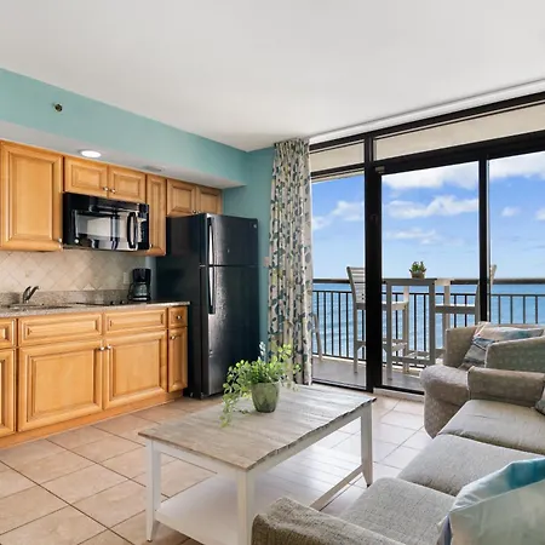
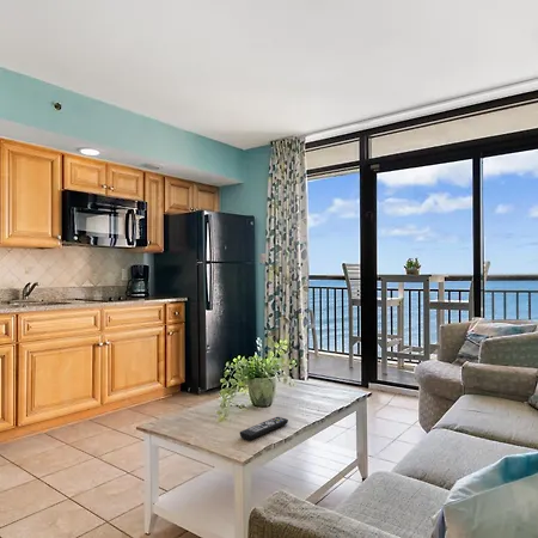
+ remote control (264, 427)
